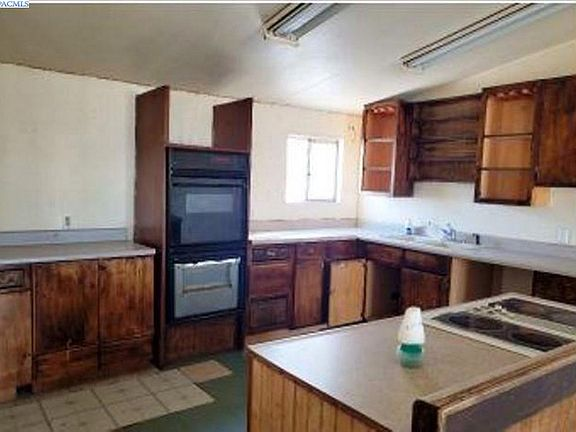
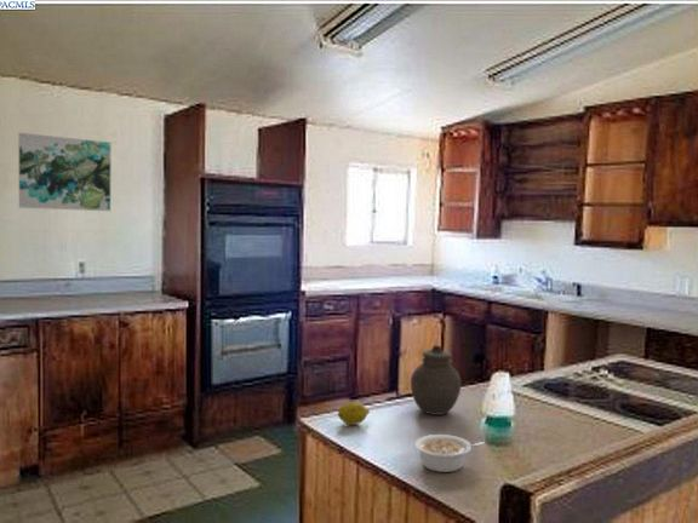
+ jar (435, 378)
+ legume (445, 452)
+ fruit (353, 413)
+ wall art (65, 173)
